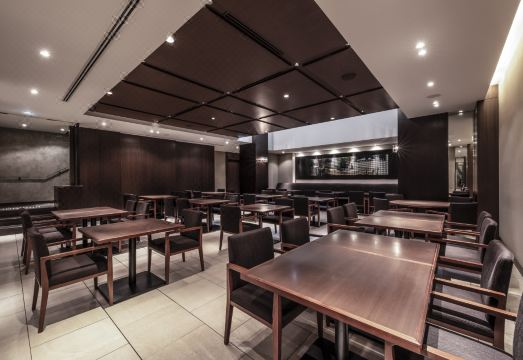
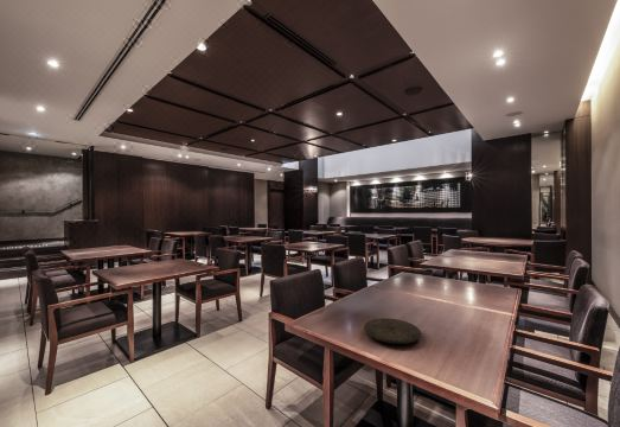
+ plate (391, 331)
